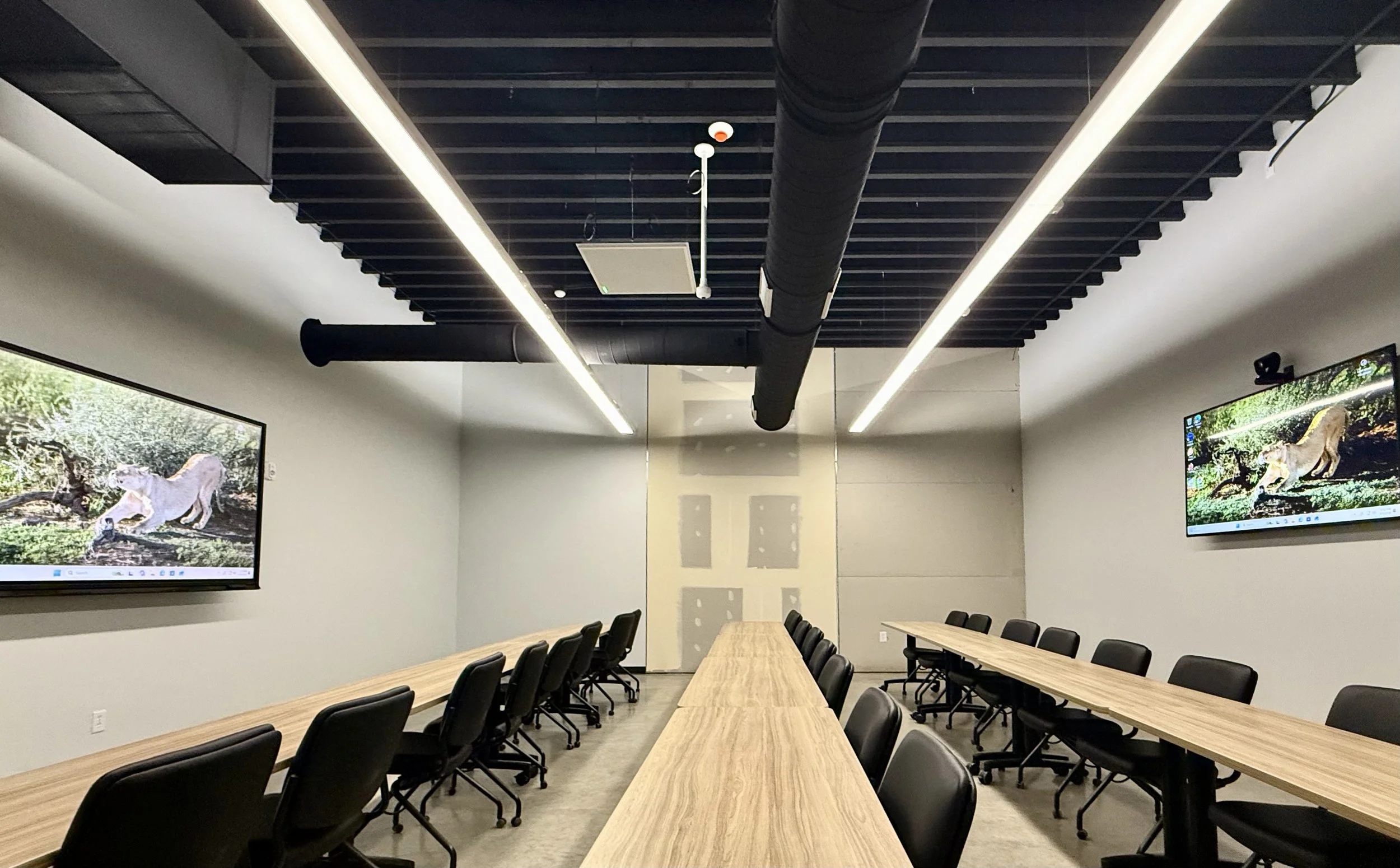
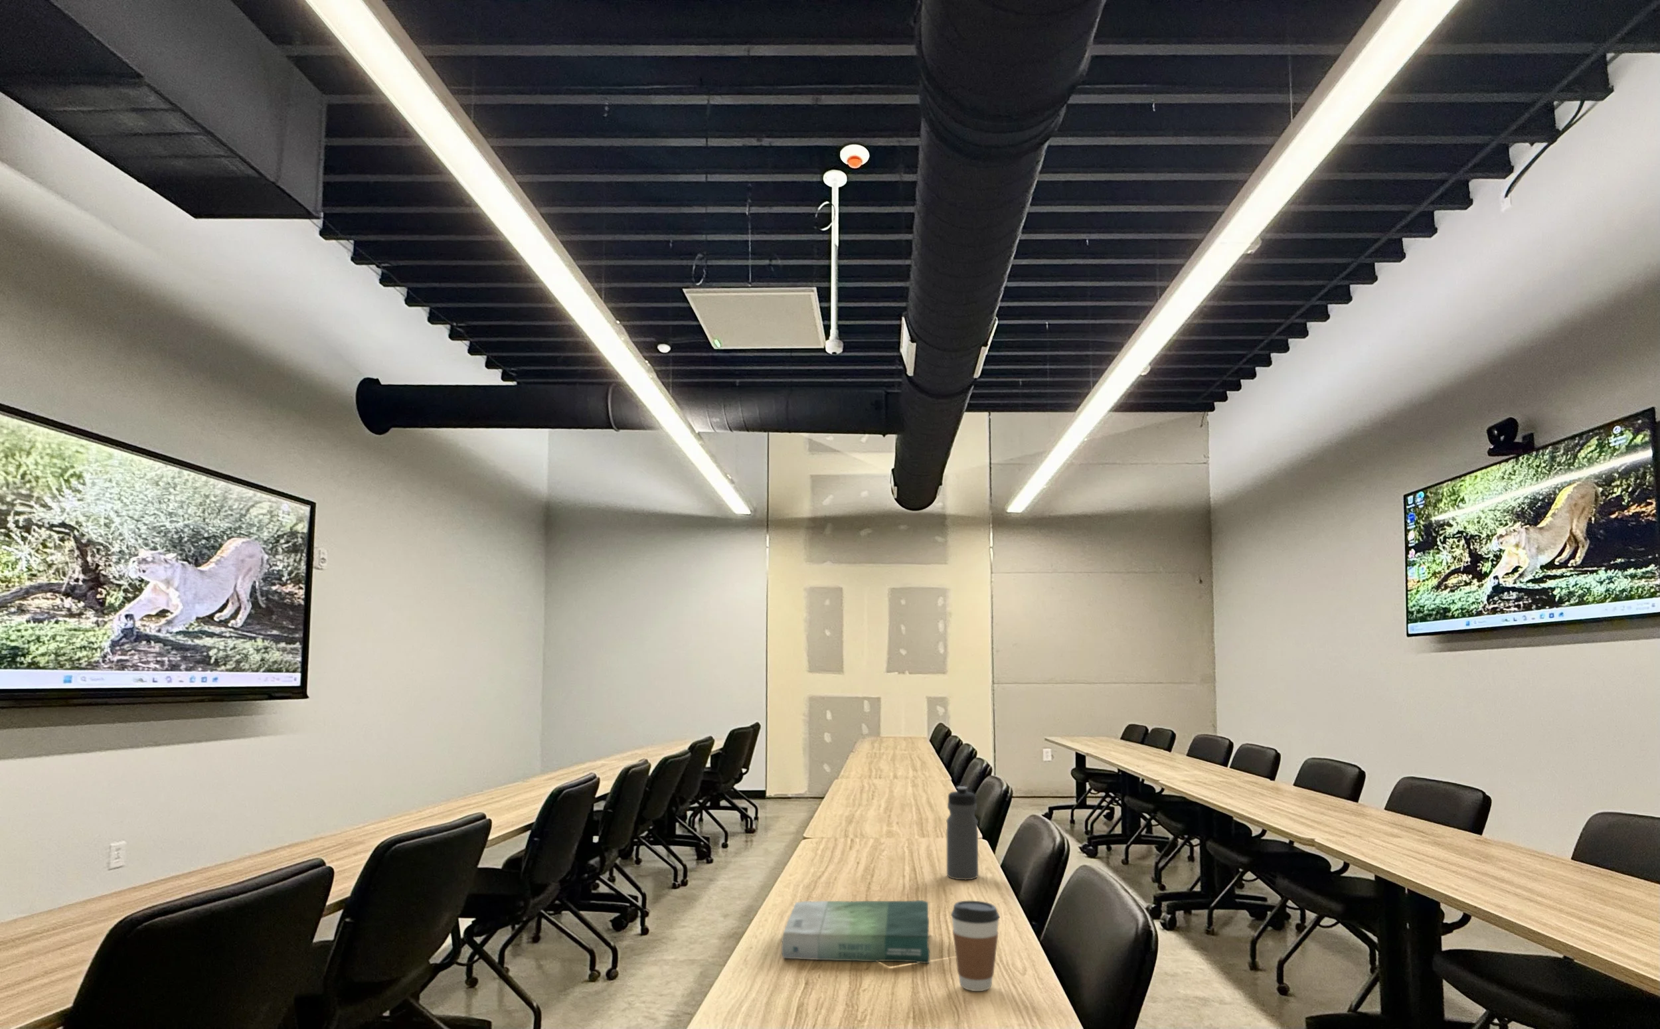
+ water bottle (962, 831)
+ book (858, 927)
+ coffee cup (976, 945)
